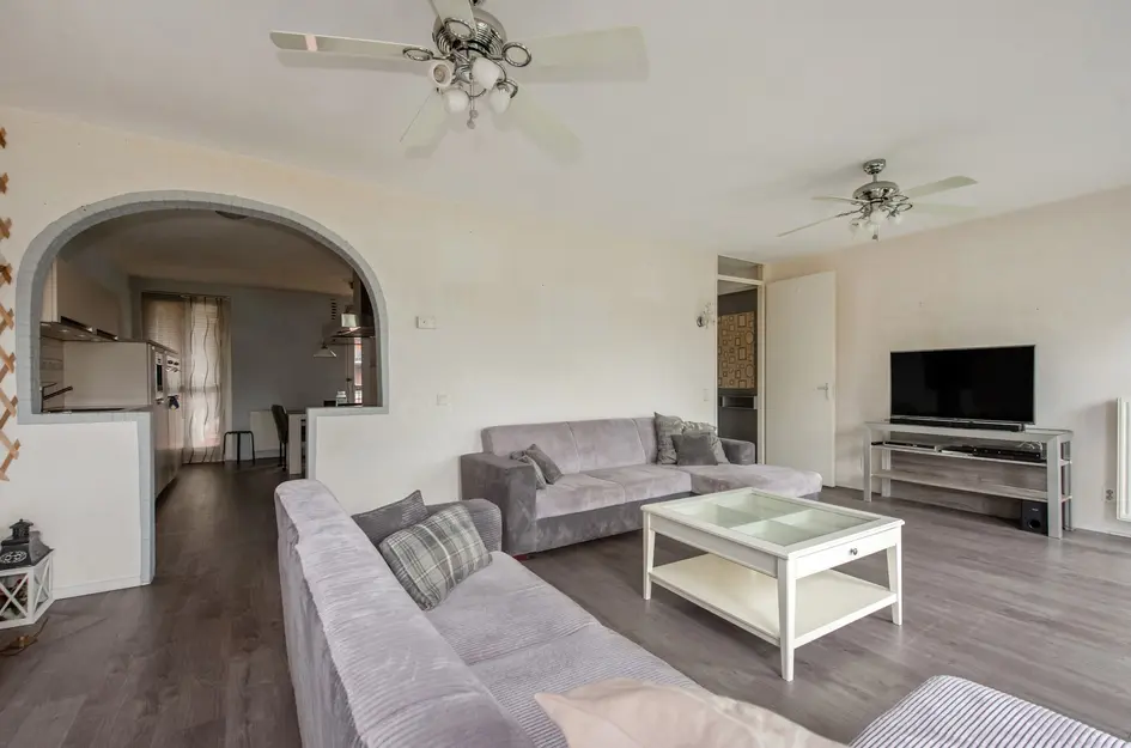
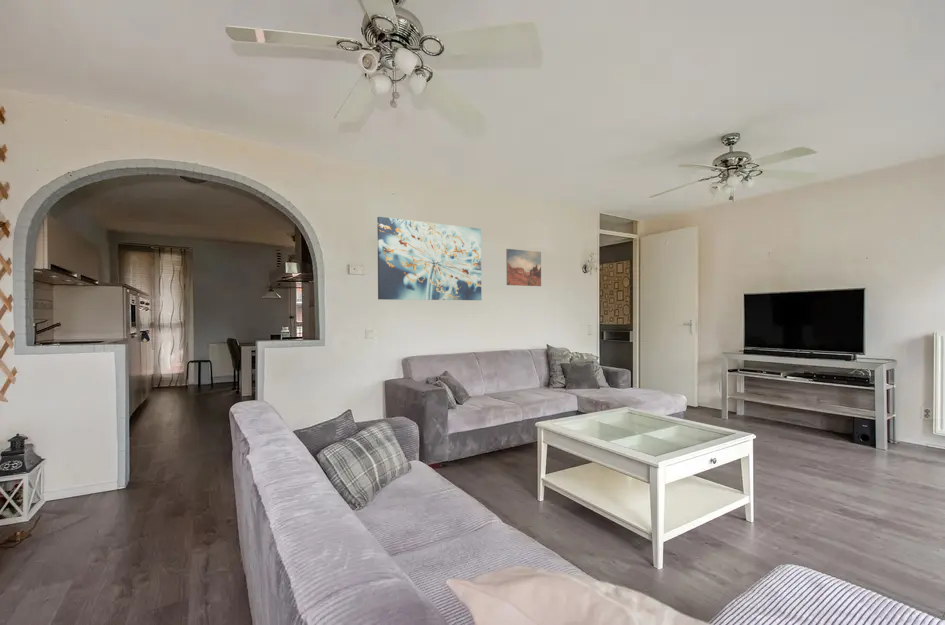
+ wall art (433, 261)
+ wall art (524, 268)
